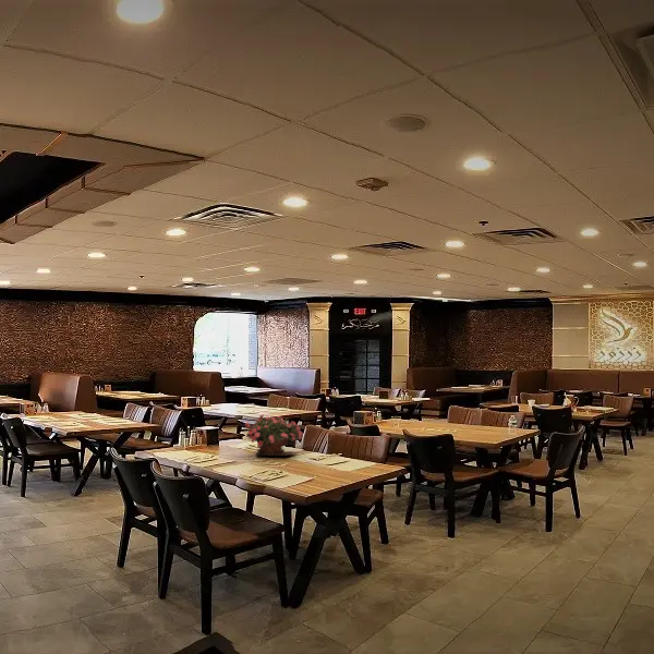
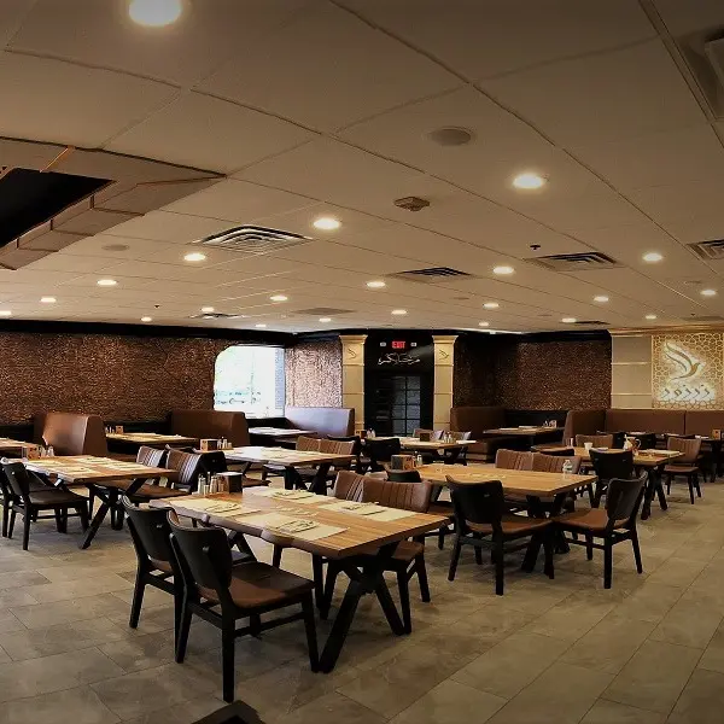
- potted flower (274, 435)
